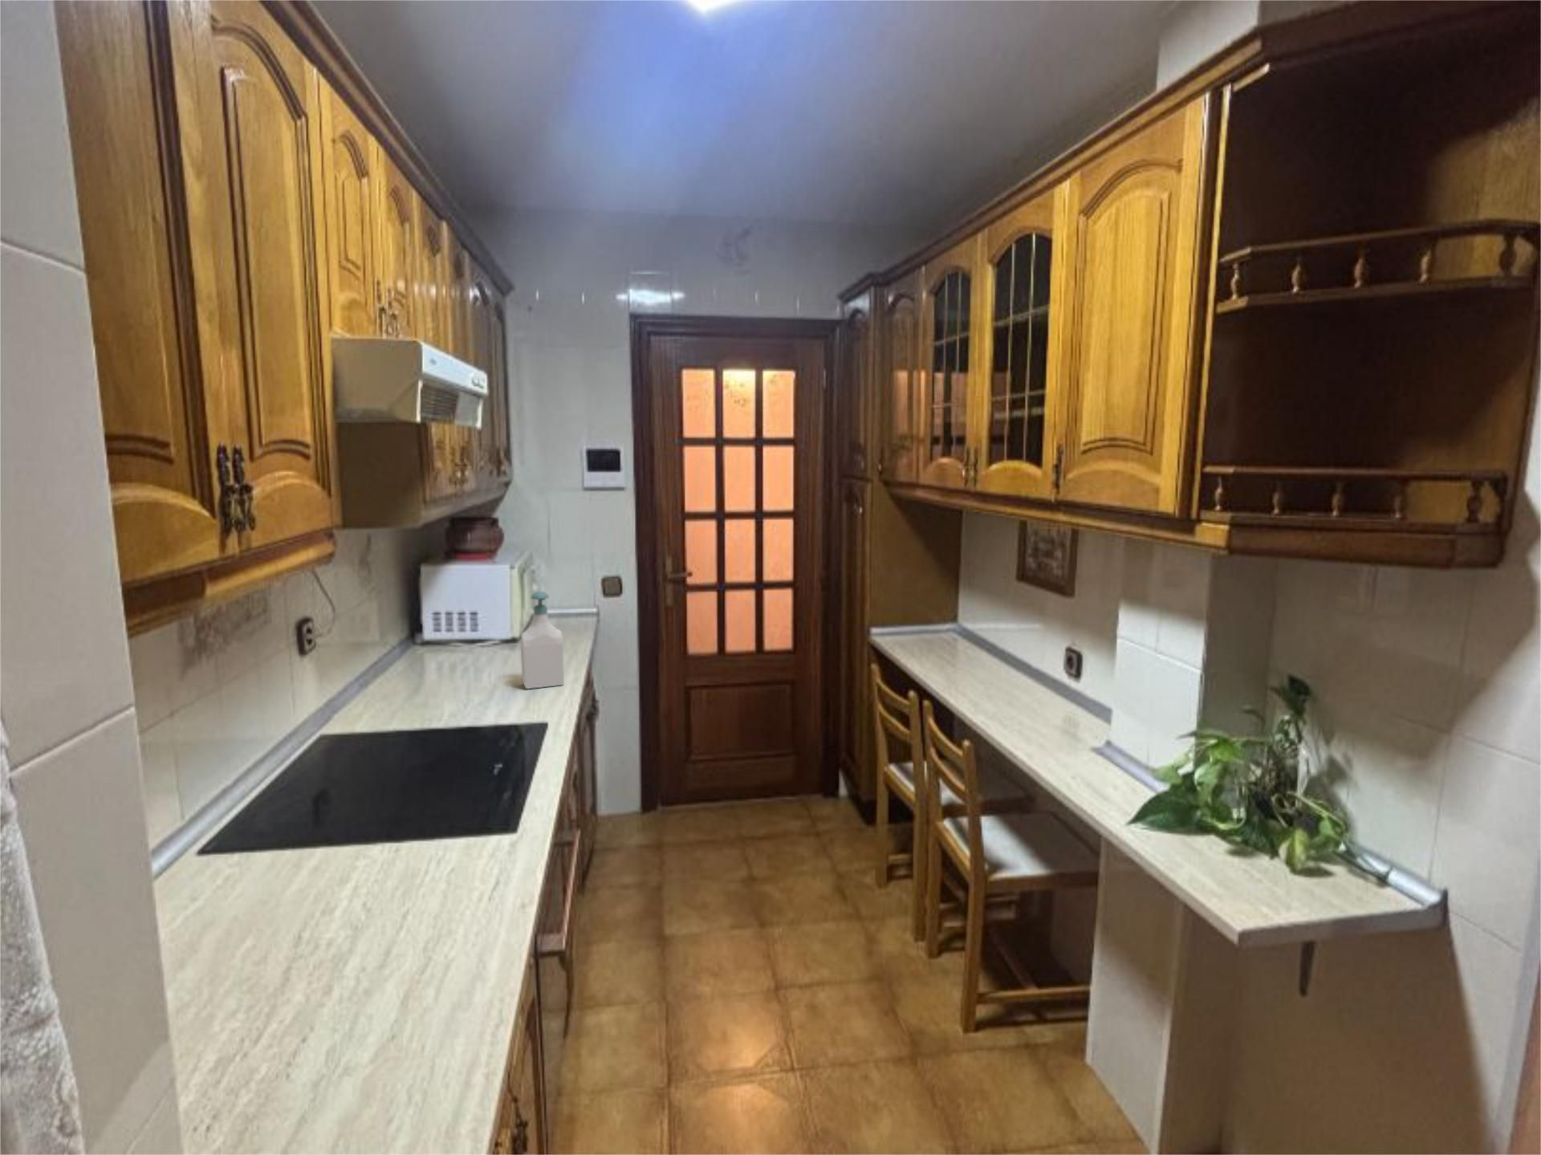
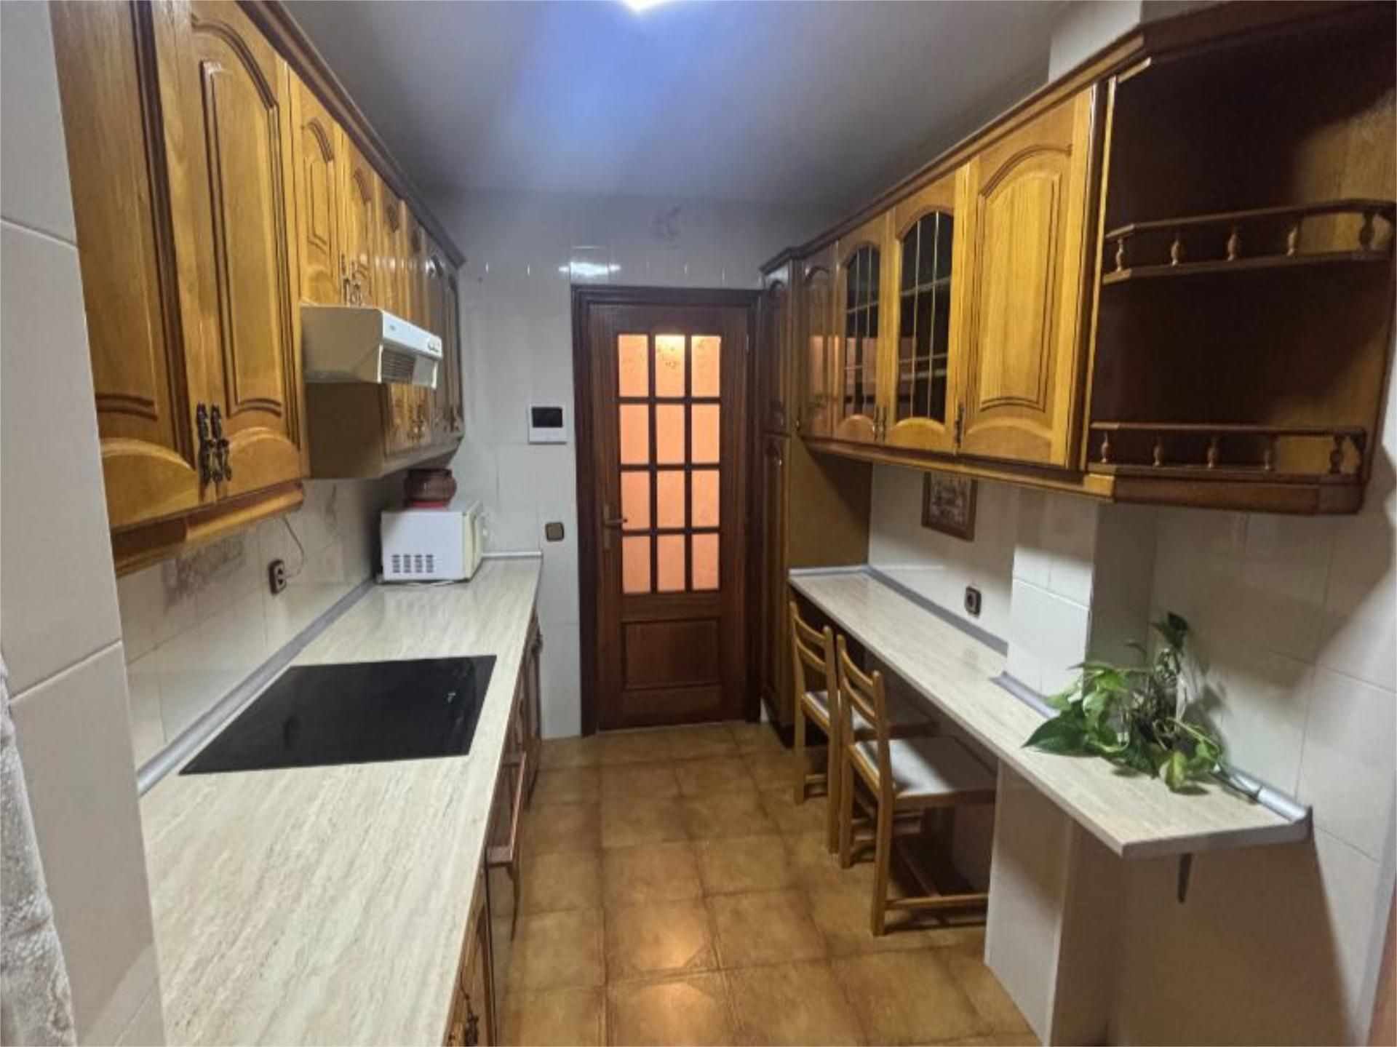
- soap bottle (541, 638)
